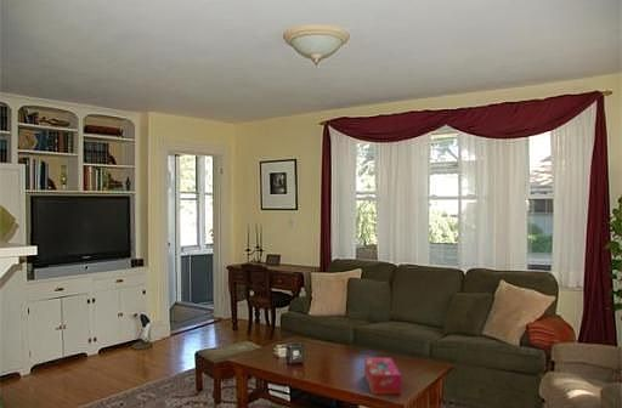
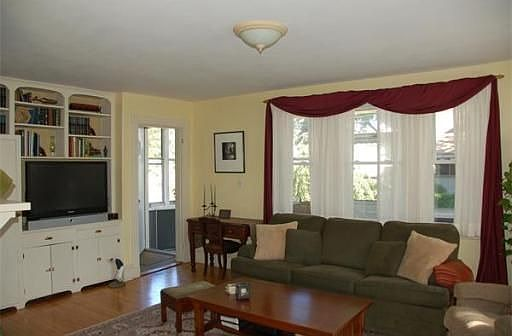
- tissue box (381, 374)
